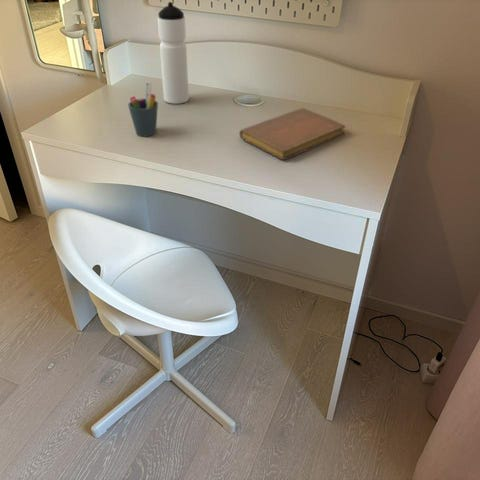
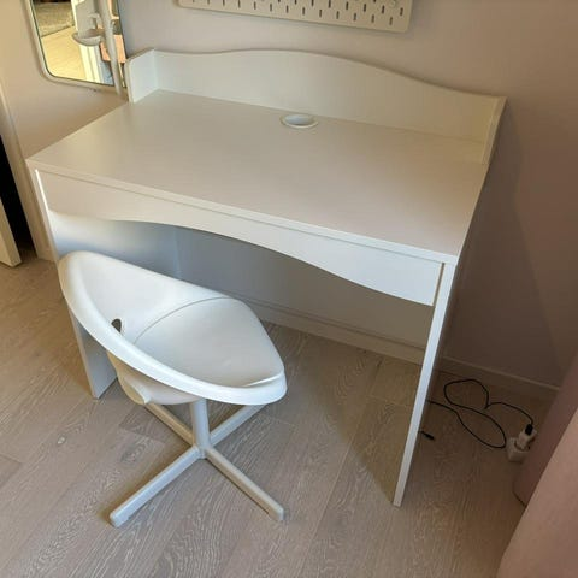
- water bottle (173, 53)
- pen holder (144, 110)
- notebook (293, 131)
